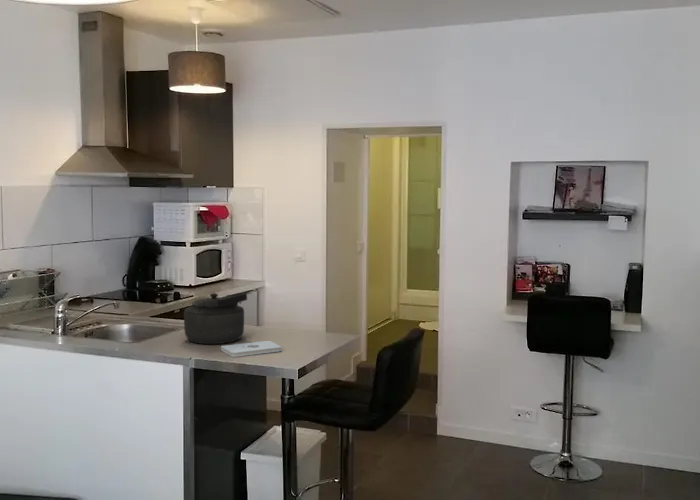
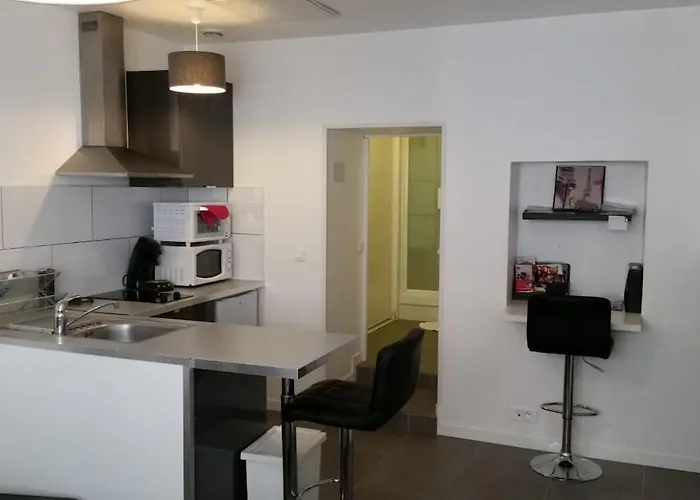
- kettle (216, 315)
- notepad (251, 348)
